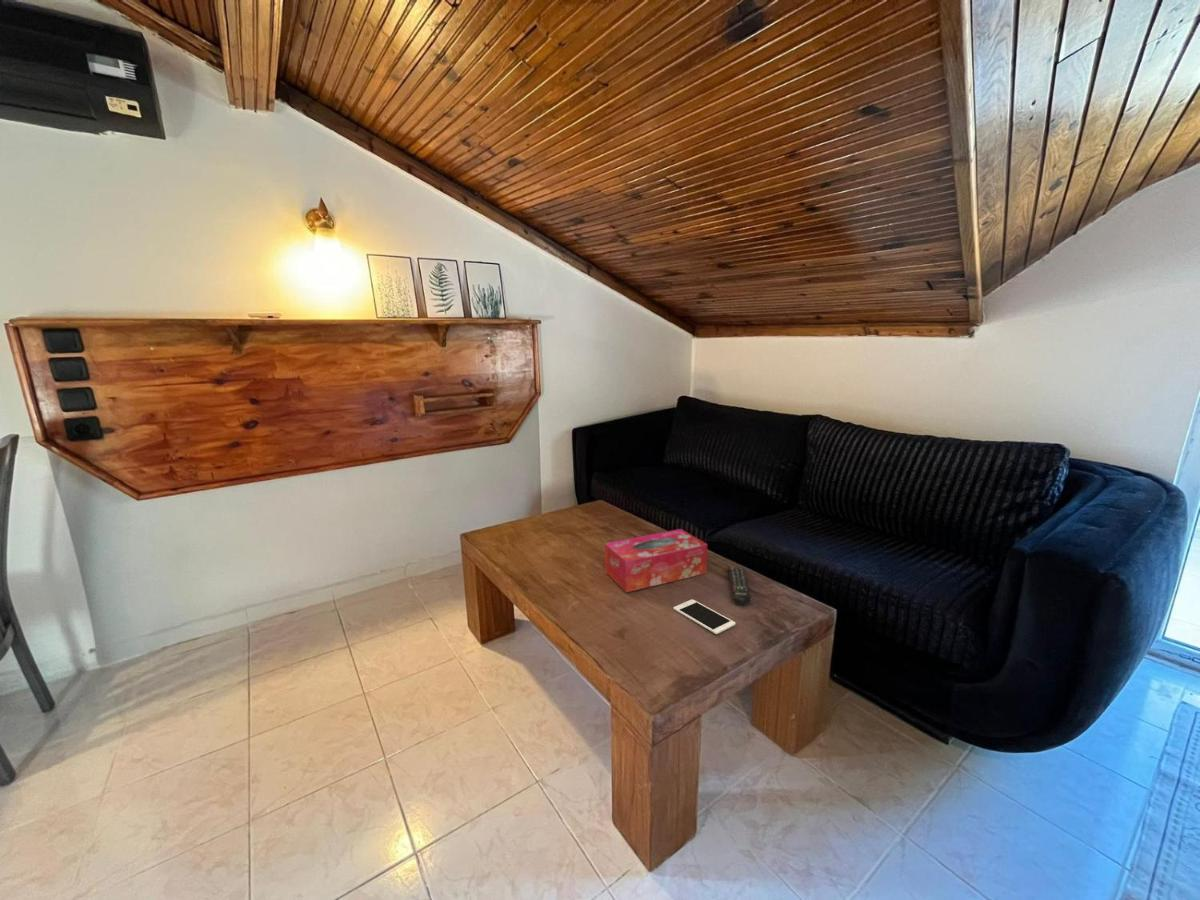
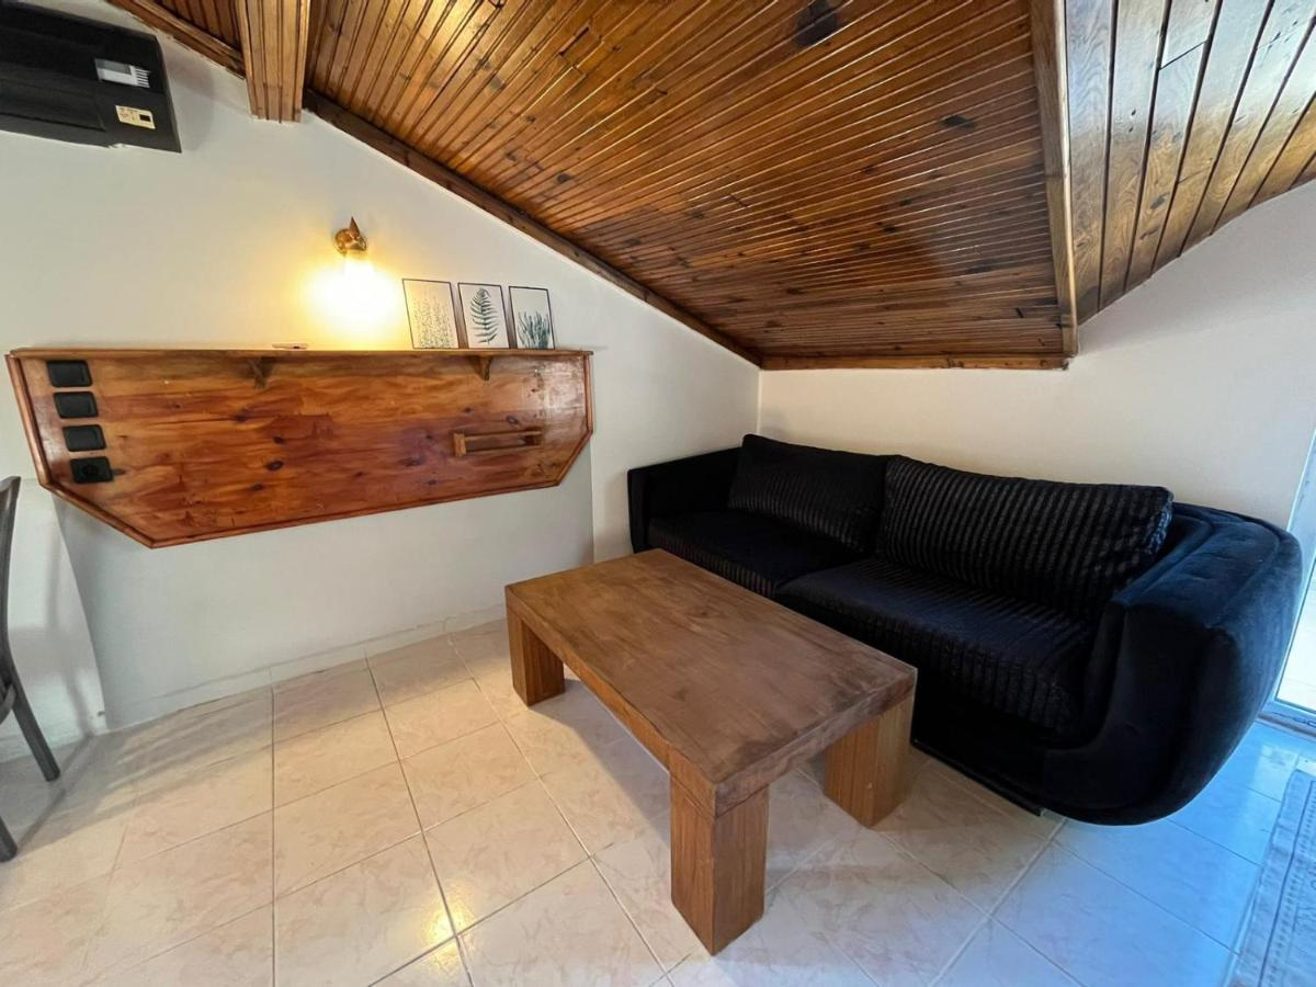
- cell phone (703, 615)
- remote control (738, 583)
- tissue box (655, 558)
